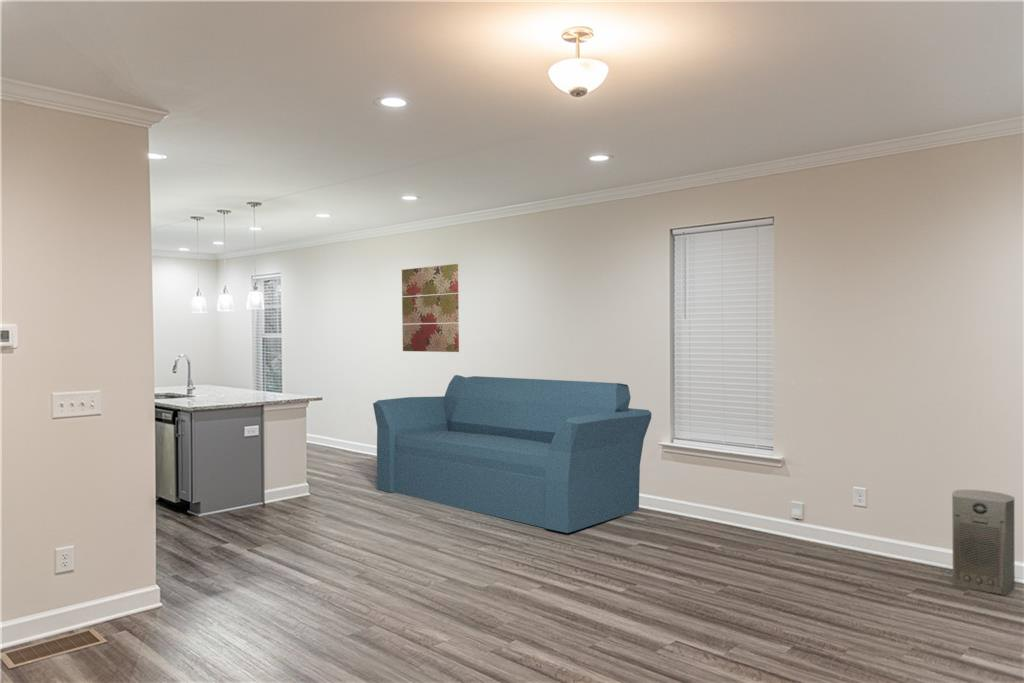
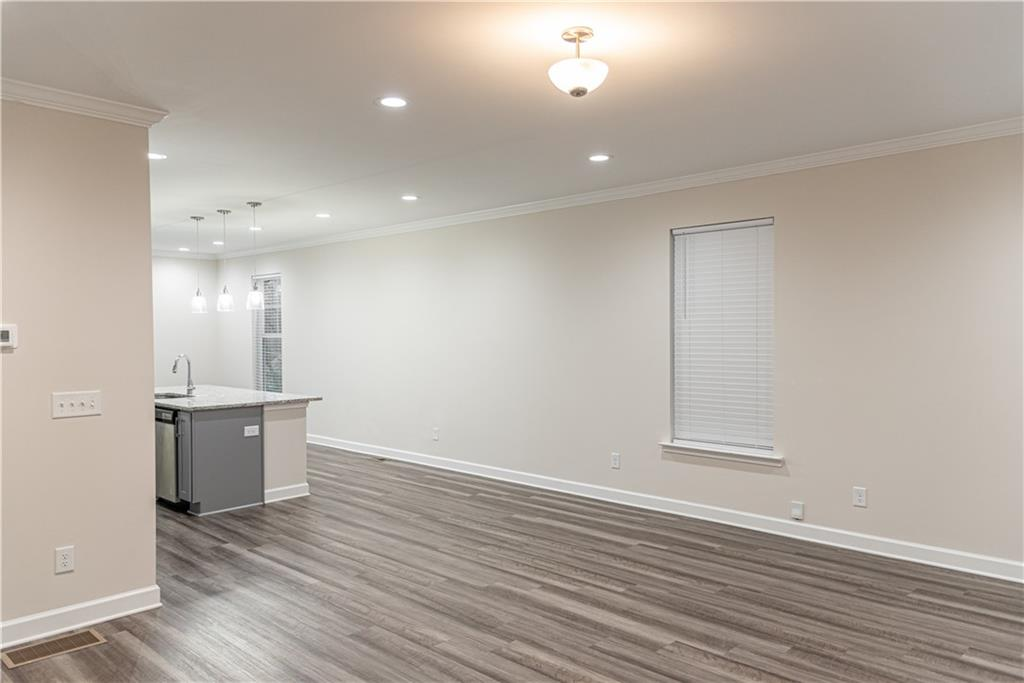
- sofa (504, 439)
- fan (983, 538)
- wall art (429, 309)
